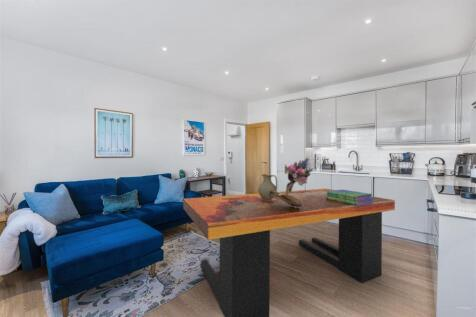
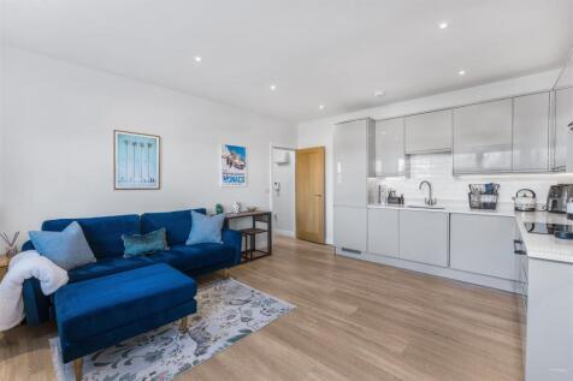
- bouquet (289, 182)
- stack of books (348, 196)
- ceramic jug (267, 187)
- dining table (288, 226)
